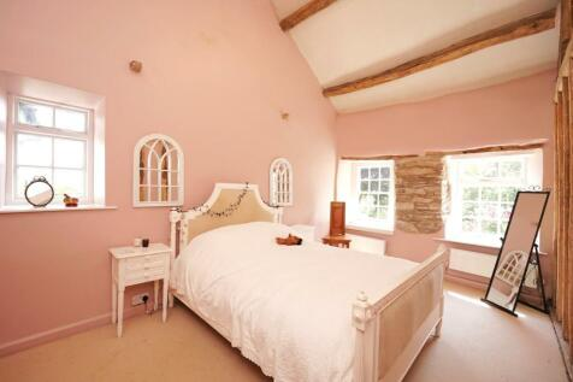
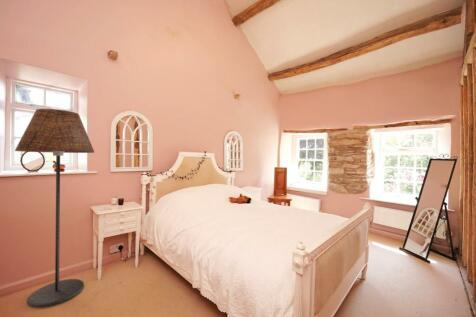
+ floor lamp (57, 202)
